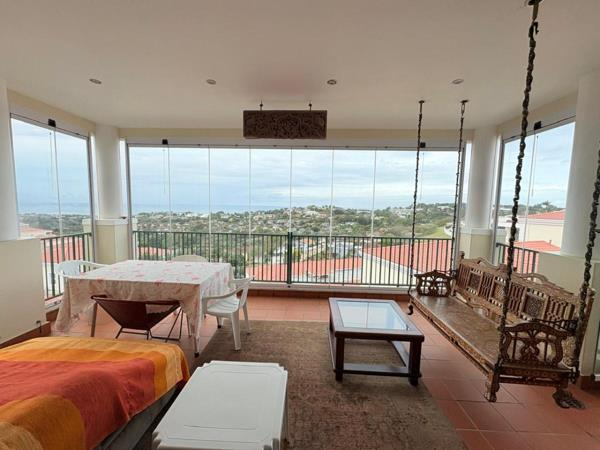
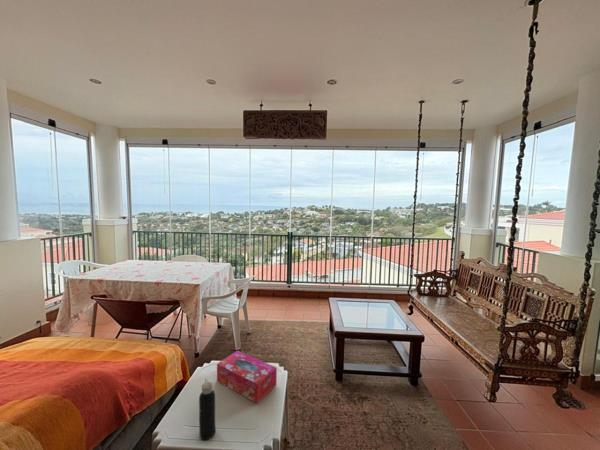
+ water bottle (207, 407)
+ tissue box (246, 374)
